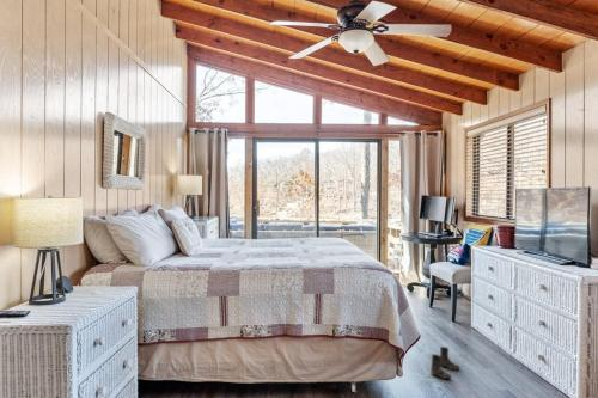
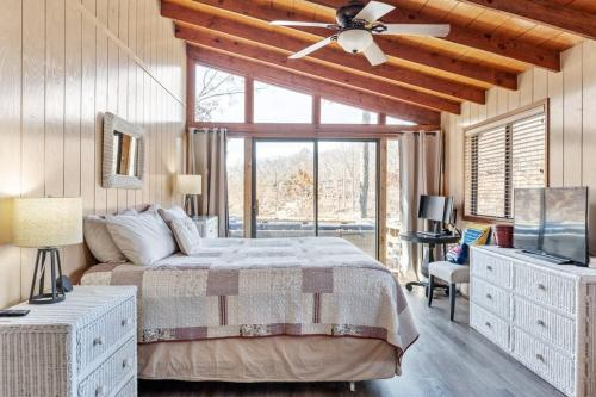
- boots (445, 362)
